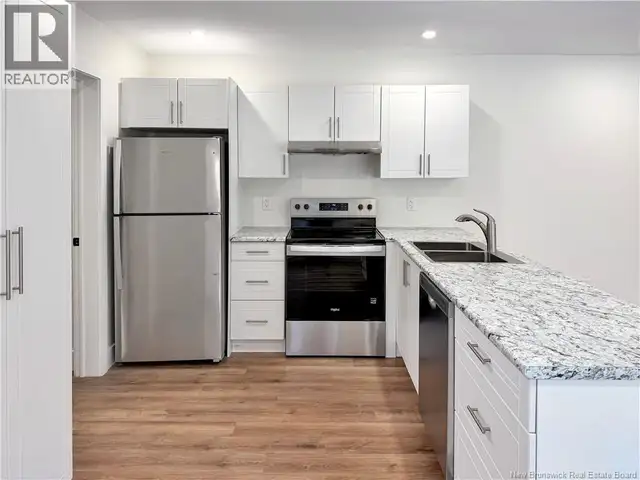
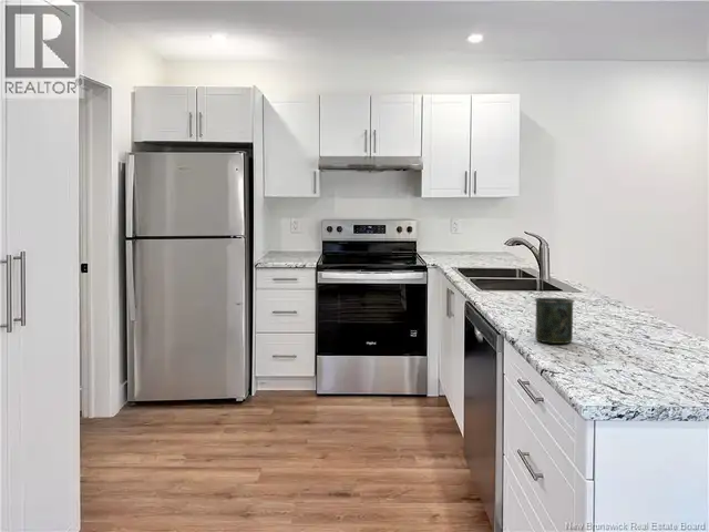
+ mug (555, 320)
